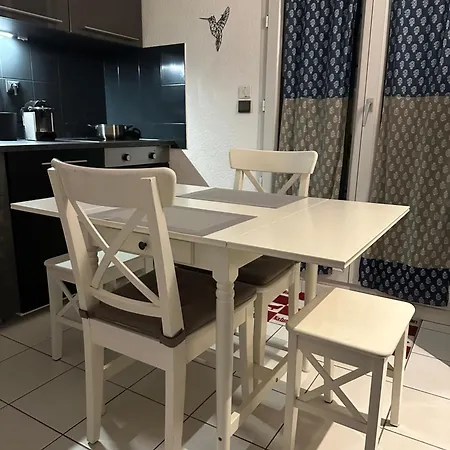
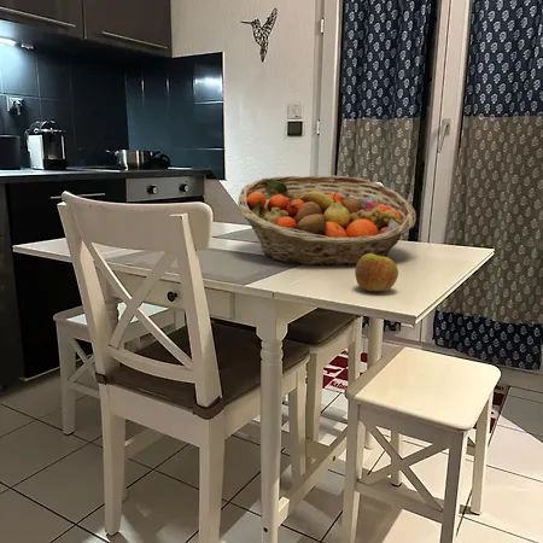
+ apple (375, 272)
+ fruit basket (325, 217)
